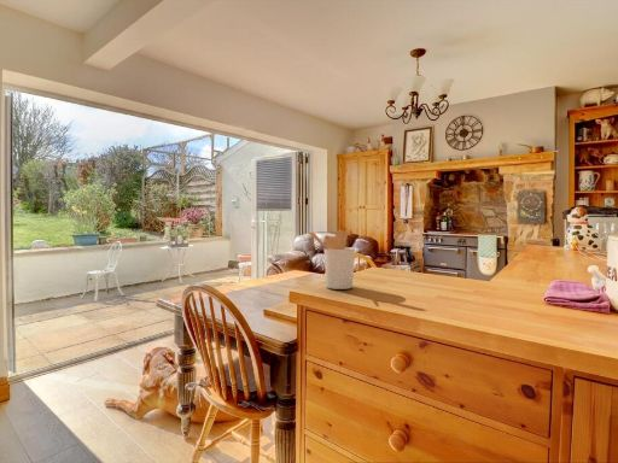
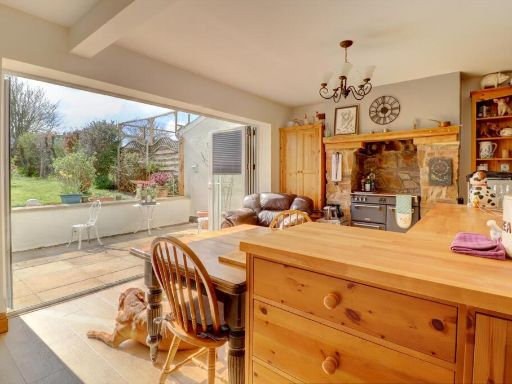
- utensil holder (331, 258)
